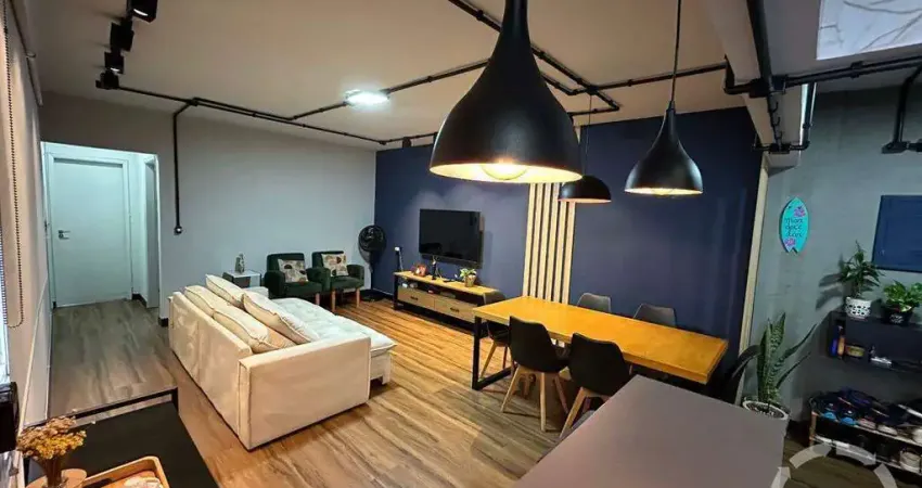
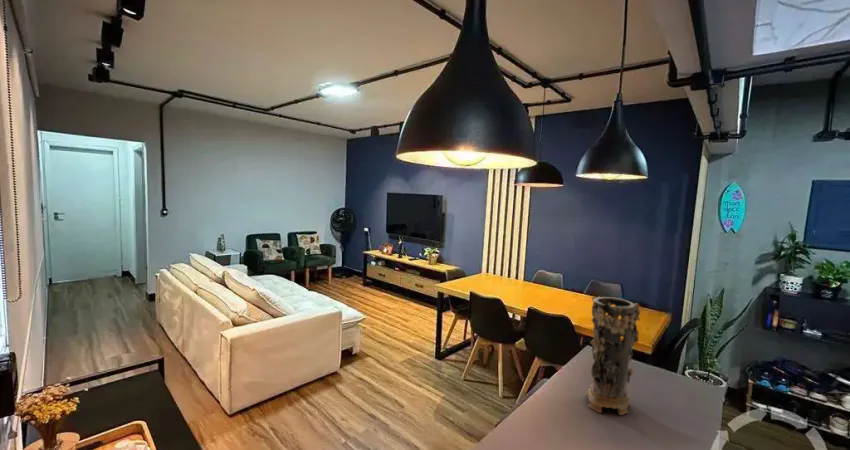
+ decorative vase (607, 351)
